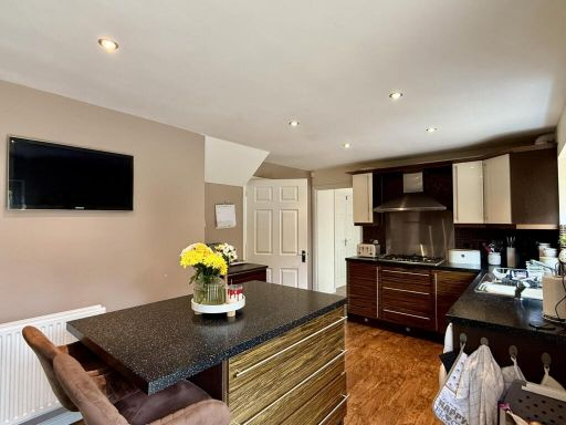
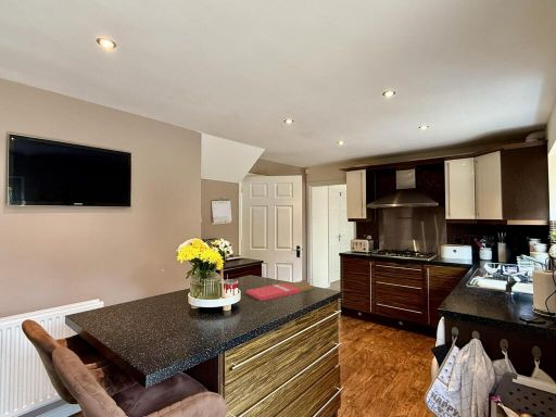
+ cutting board (285, 288)
